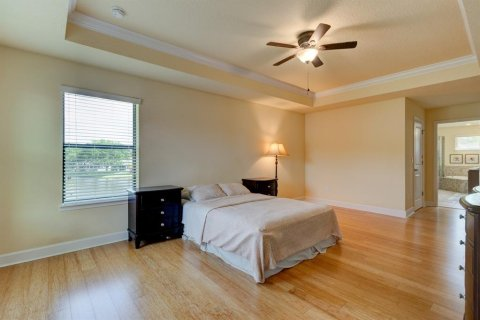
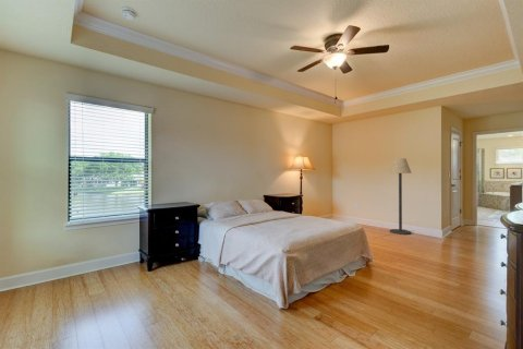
+ floor lamp (400, 195)
